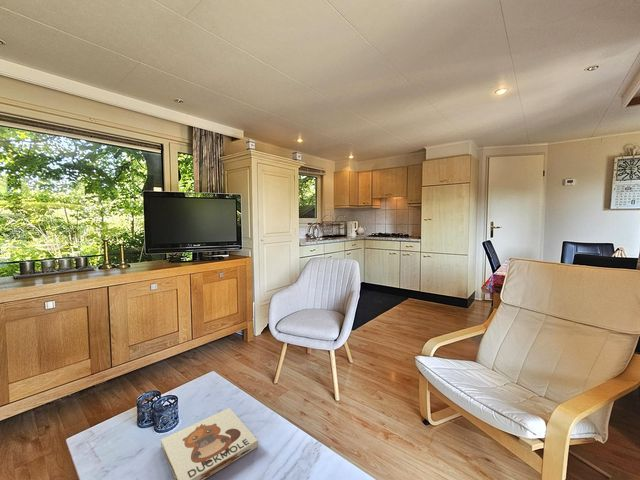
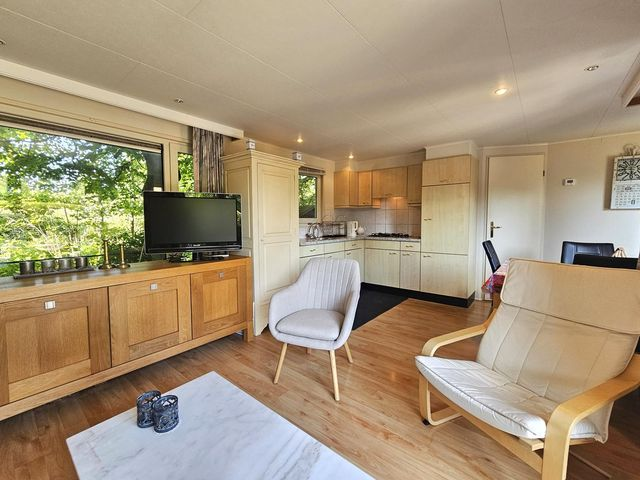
- board game (209, 442)
